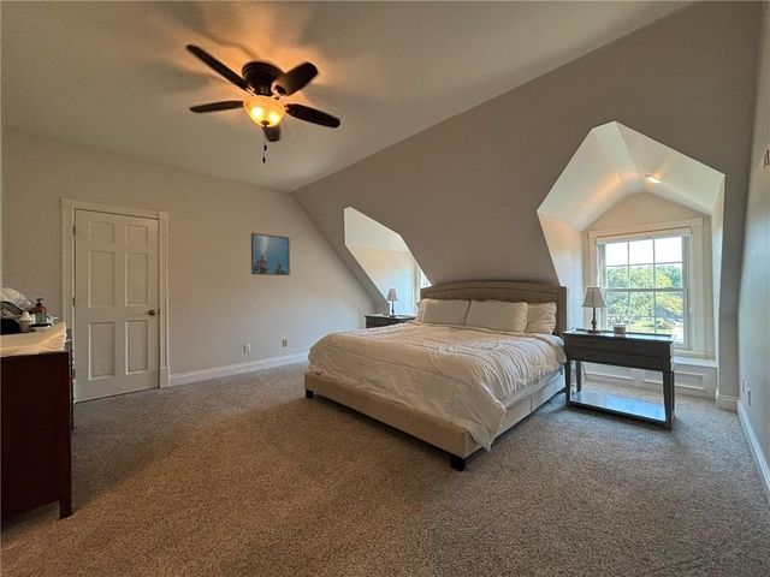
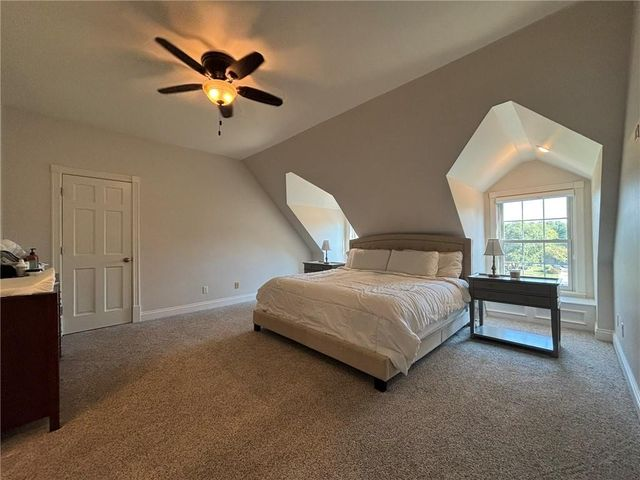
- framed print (271, 255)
